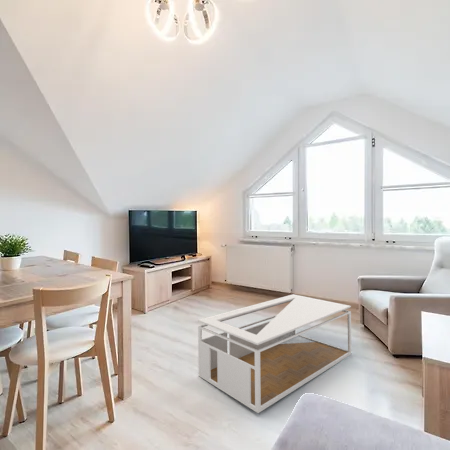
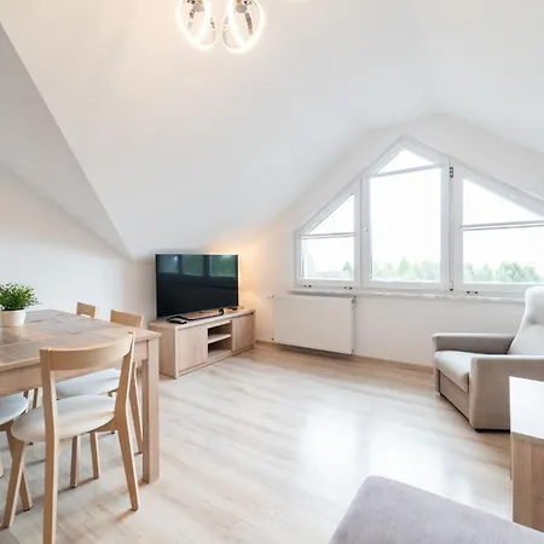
- coffee table (280, 338)
